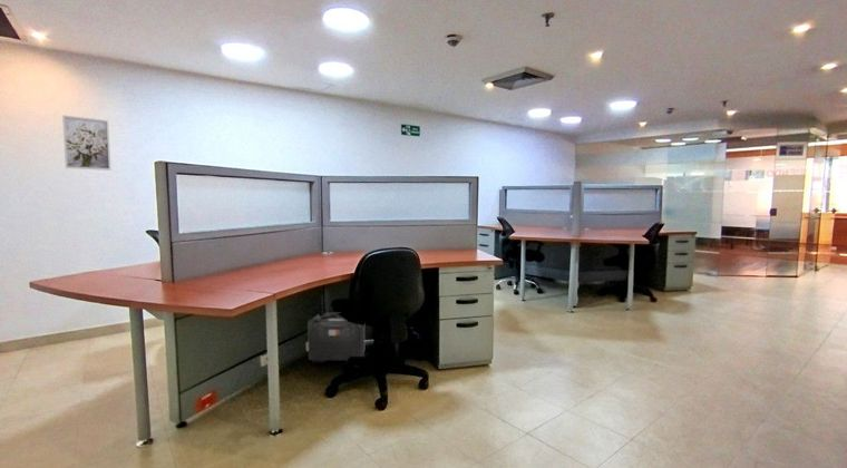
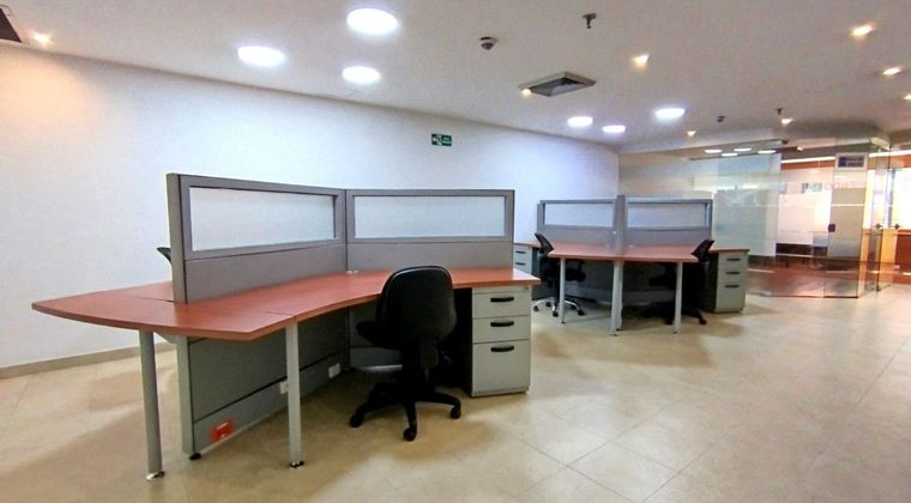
- backpack (337, 337)
- wall art (87, 143)
